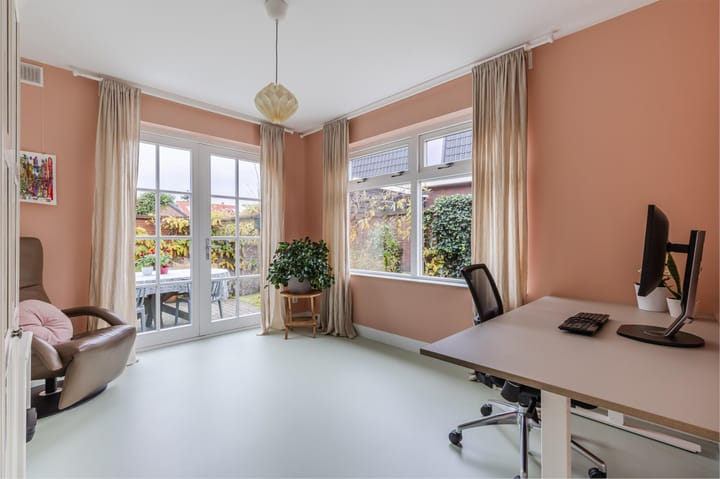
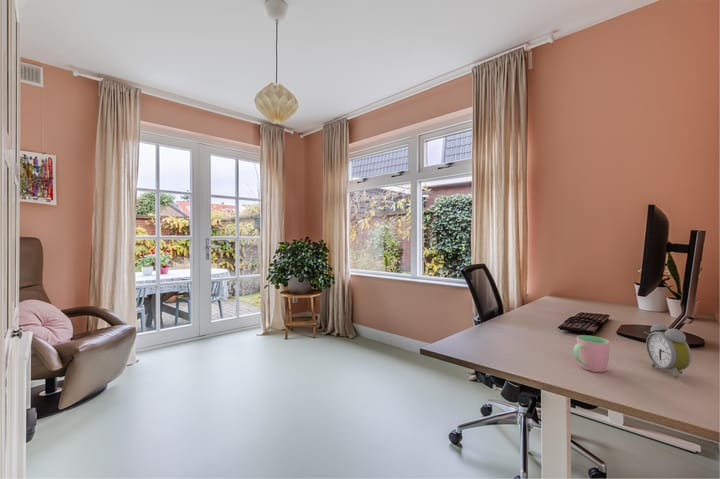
+ cup (589, 354)
+ alarm clock (670, 349)
